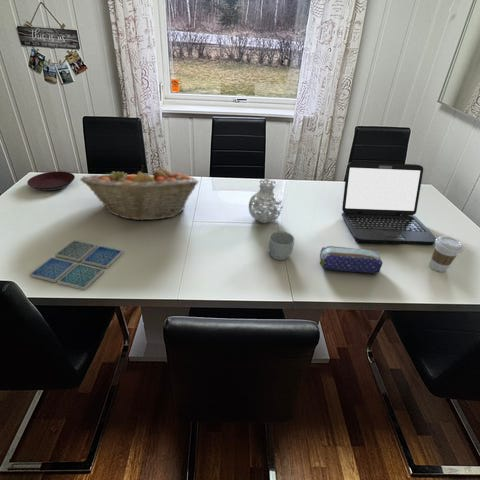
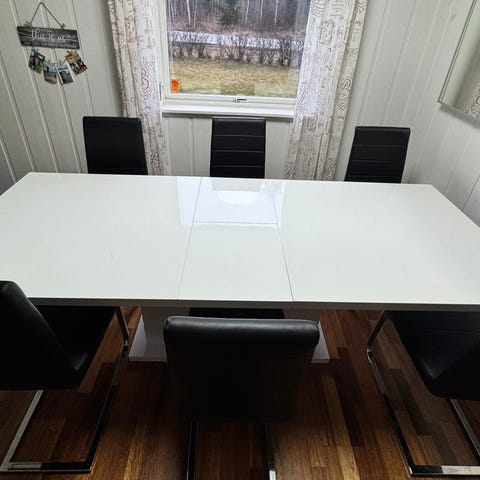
- plate (52, 182)
- laptop (390, 202)
- mug (280, 244)
- pencil case (349, 258)
- vase (266, 201)
- coffee cup (444, 254)
- drink coaster (78, 263)
- fruit basket (142, 187)
